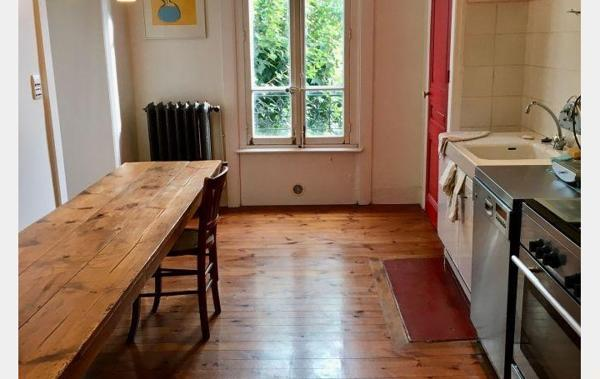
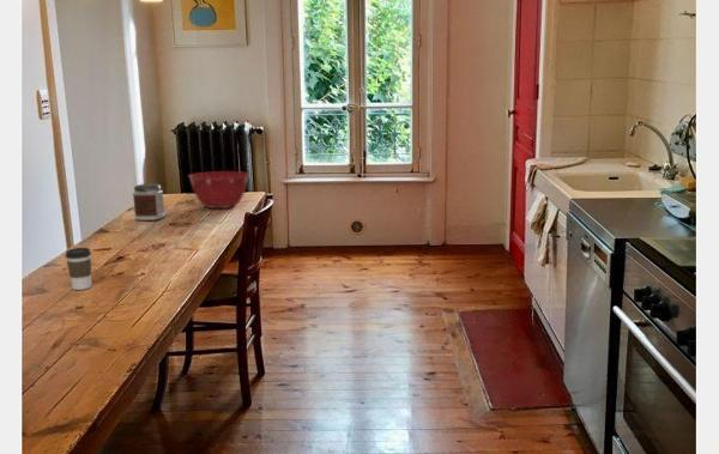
+ mixing bowl (219, 189)
+ jar (149, 201)
+ coffee cup (79, 268)
